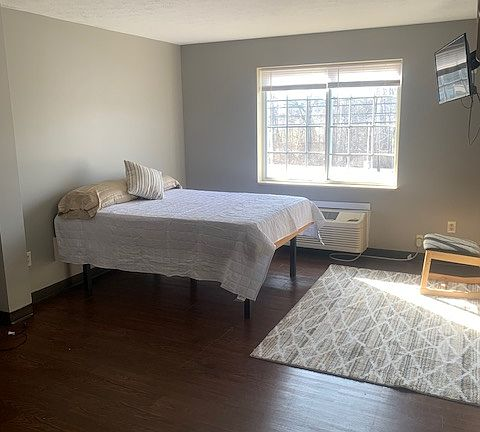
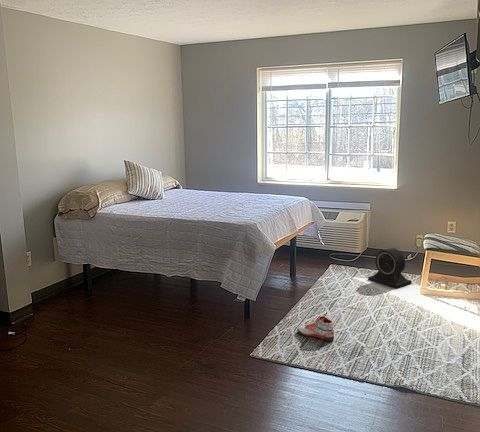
+ speaker (390, 265)
+ sneaker (315, 325)
